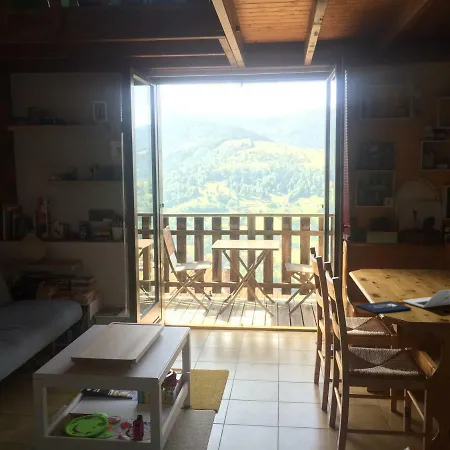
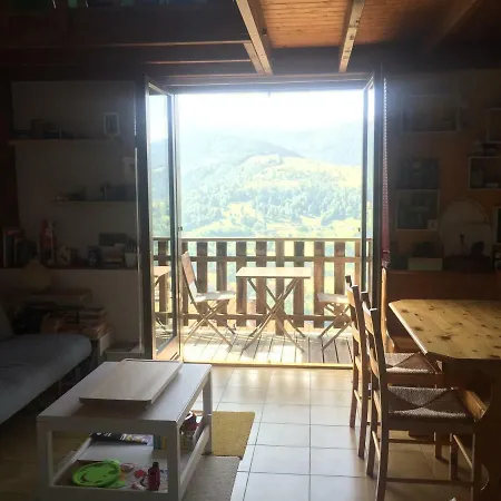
- laptop (412, 299)
